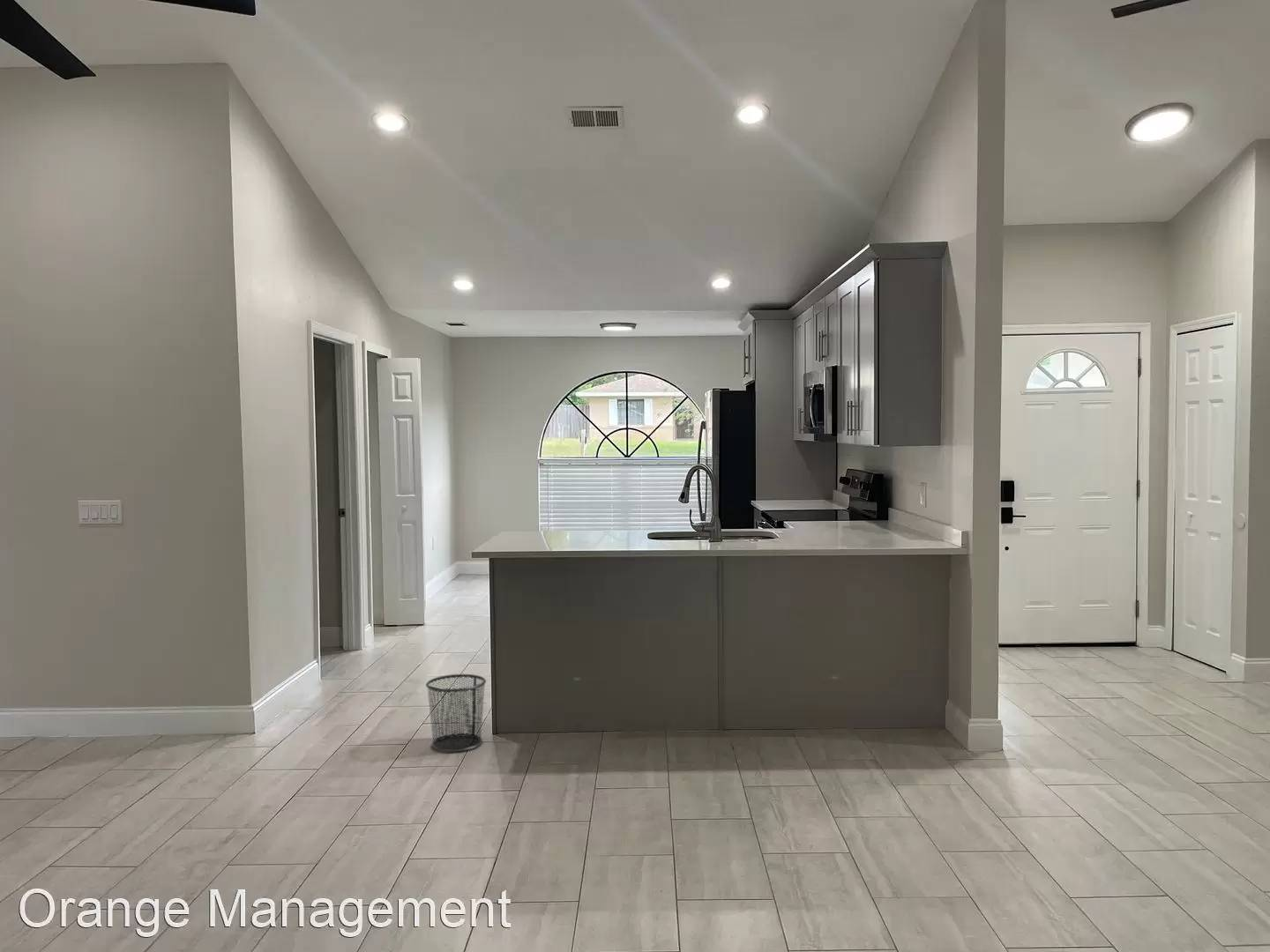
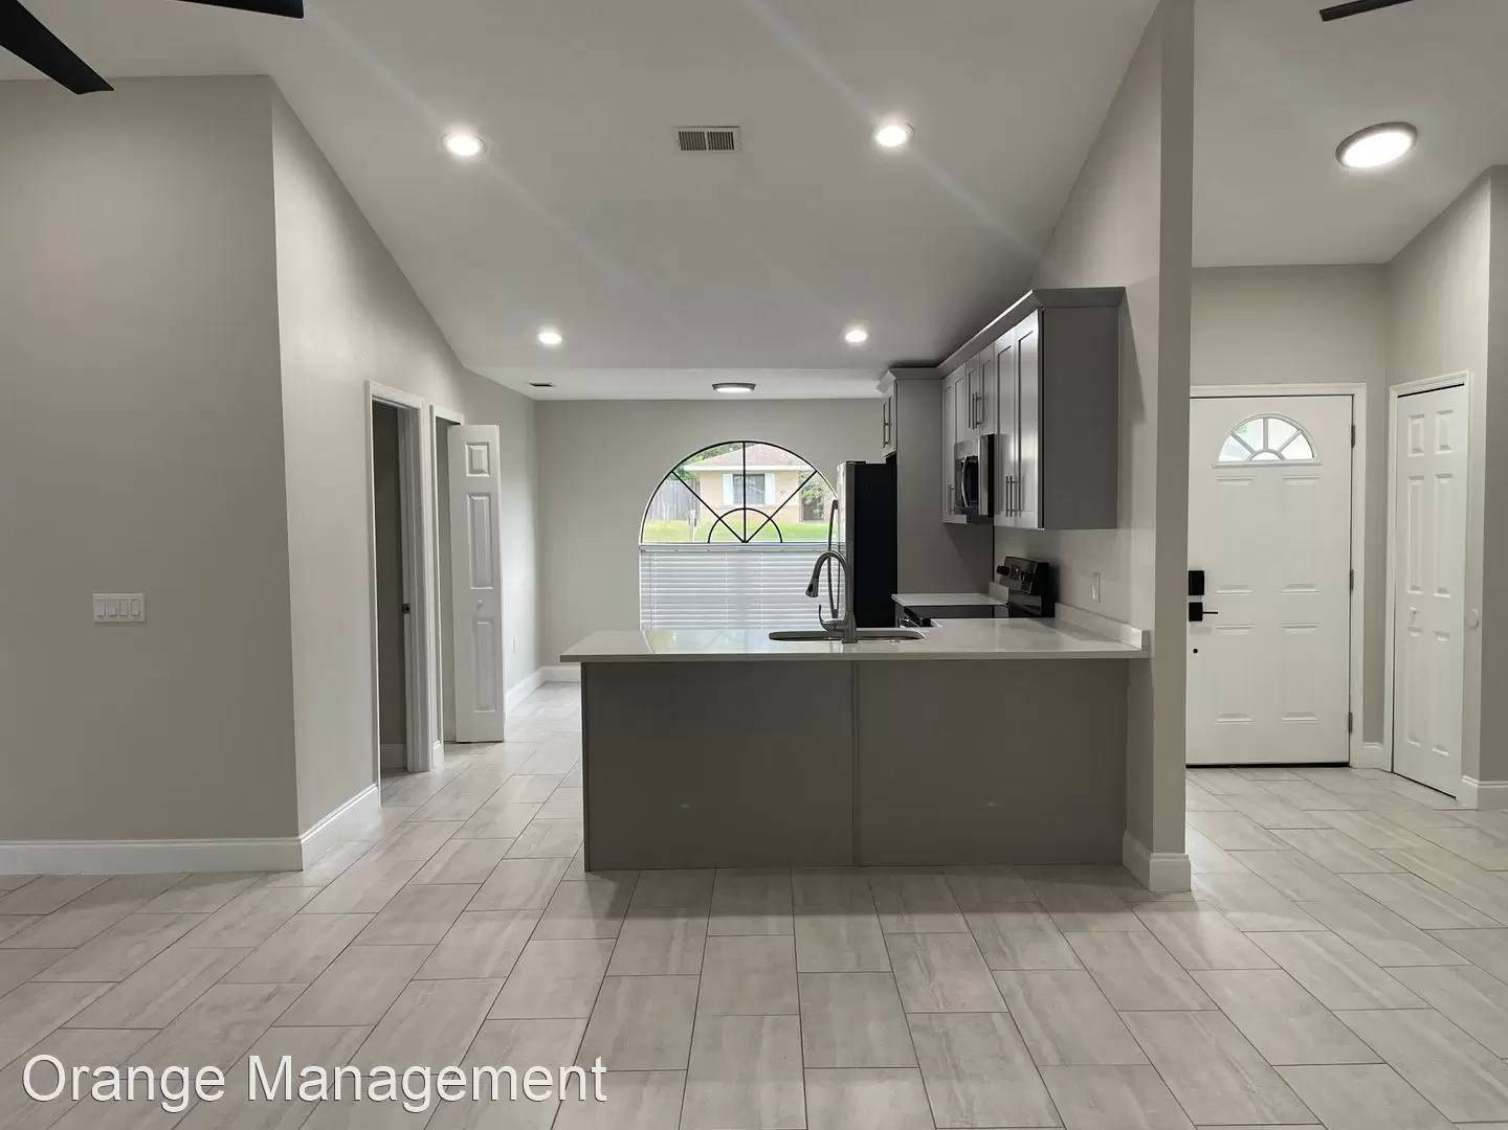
- waste bin (456, 712)
